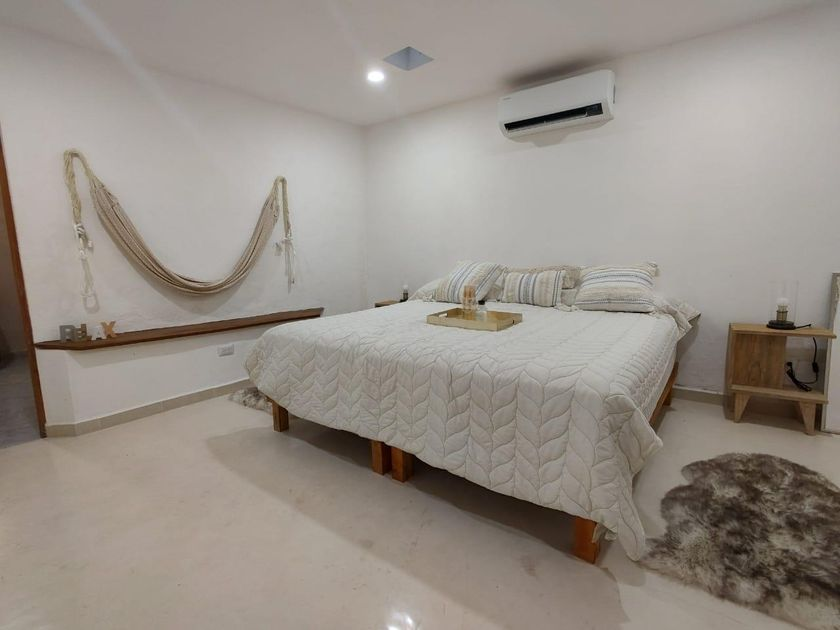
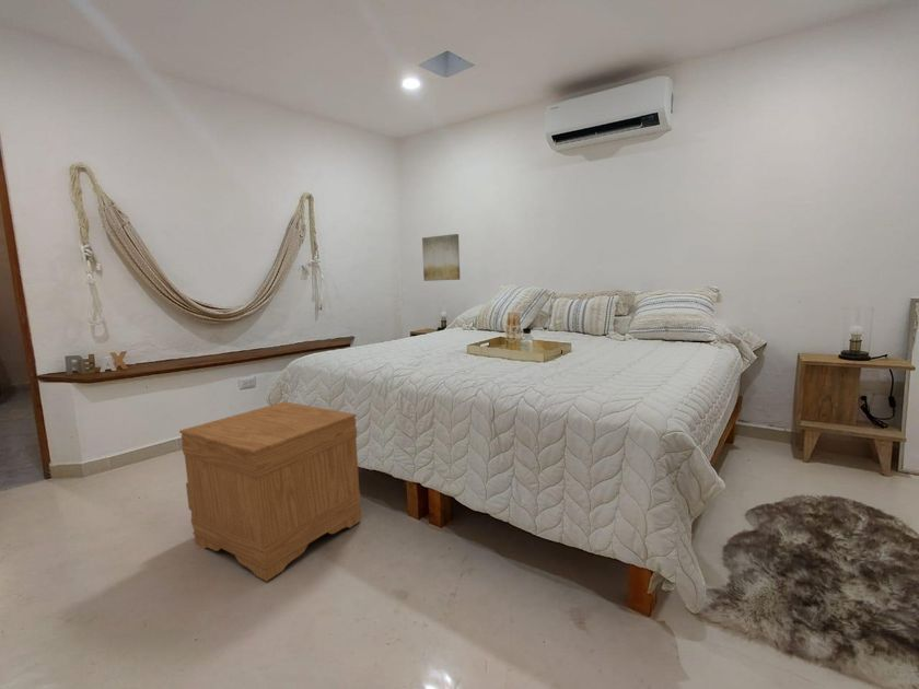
+ nightstand (272, 476)
+ wall art (440, 258)
